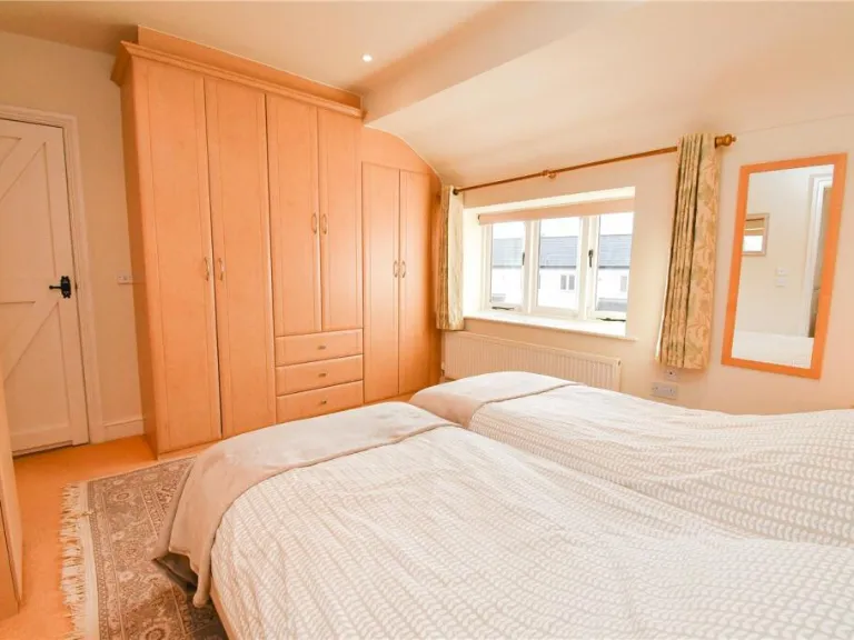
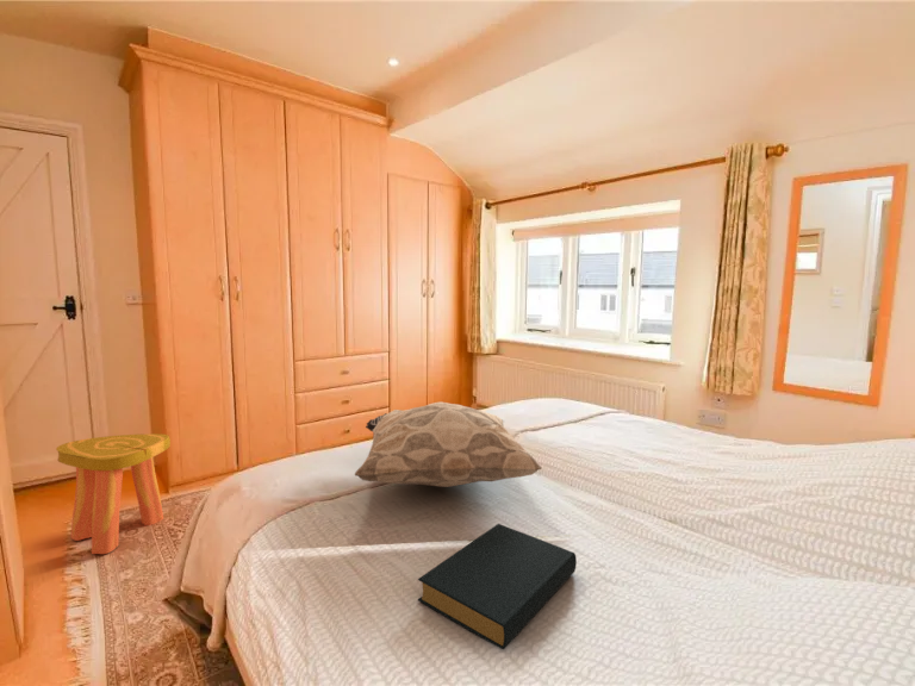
+ stool (120, 488)
+ hardback book (500, 575)
+ decorative pillow (441, 442)
